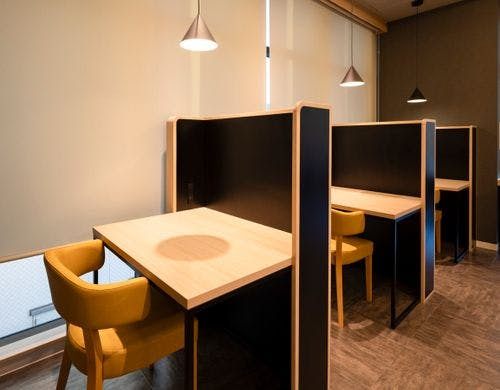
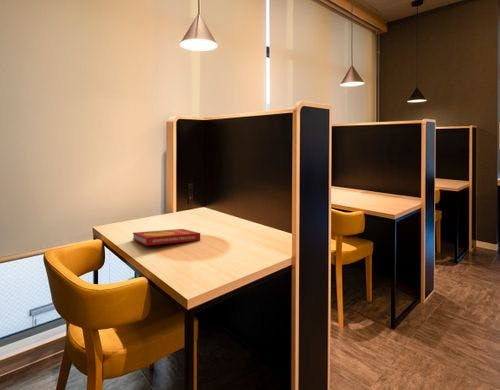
+ book (166, 236)
